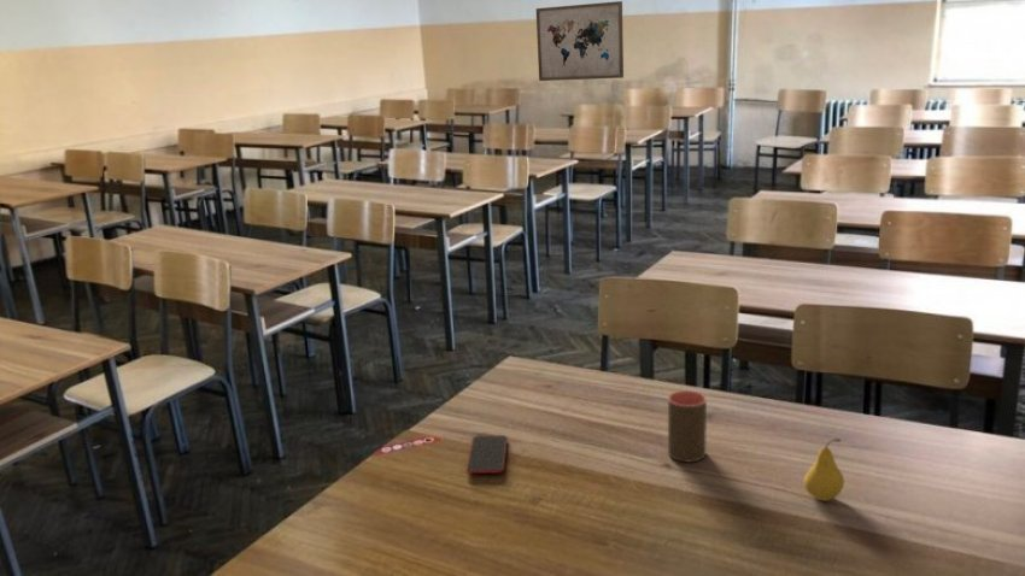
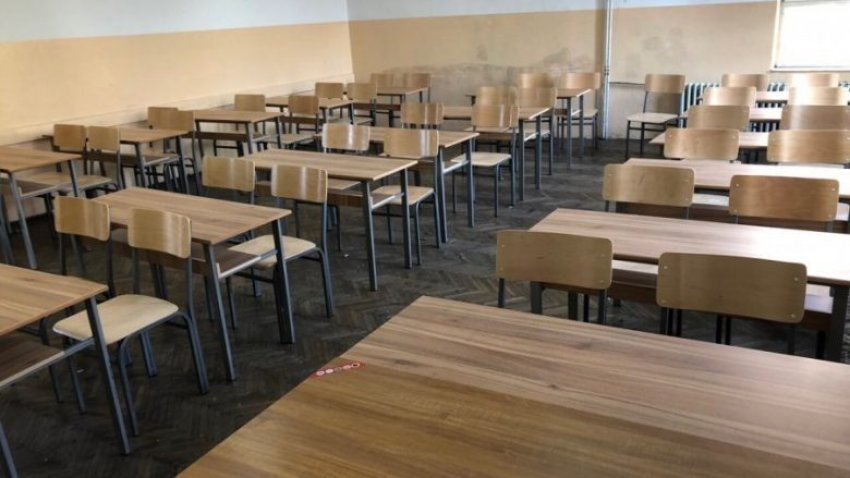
- smartphone (487, 453)
- wall art (579, 42)
- fruit (824, 466)
- cup (686, 425)
